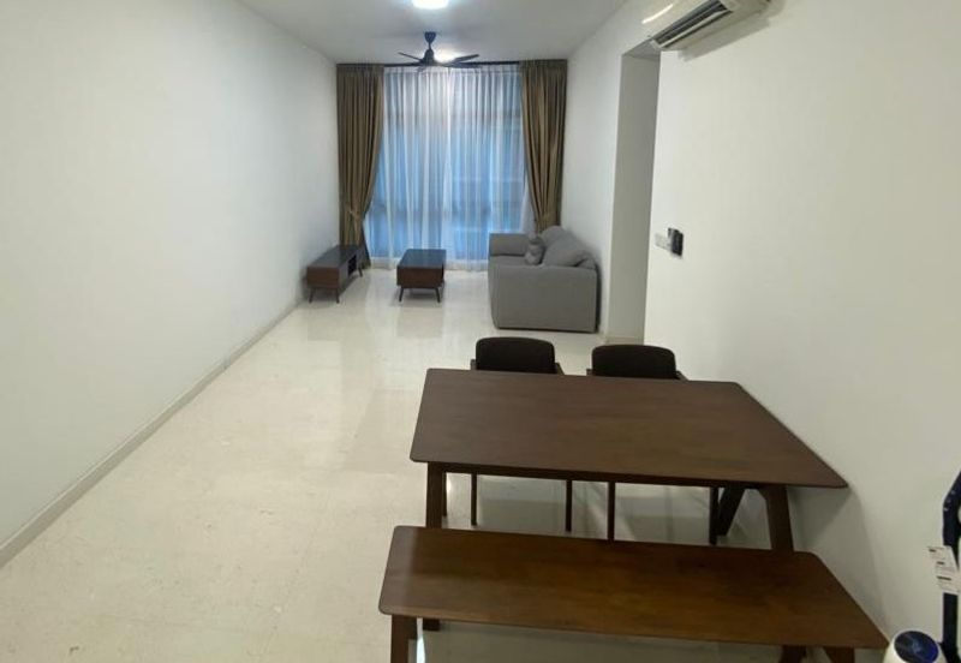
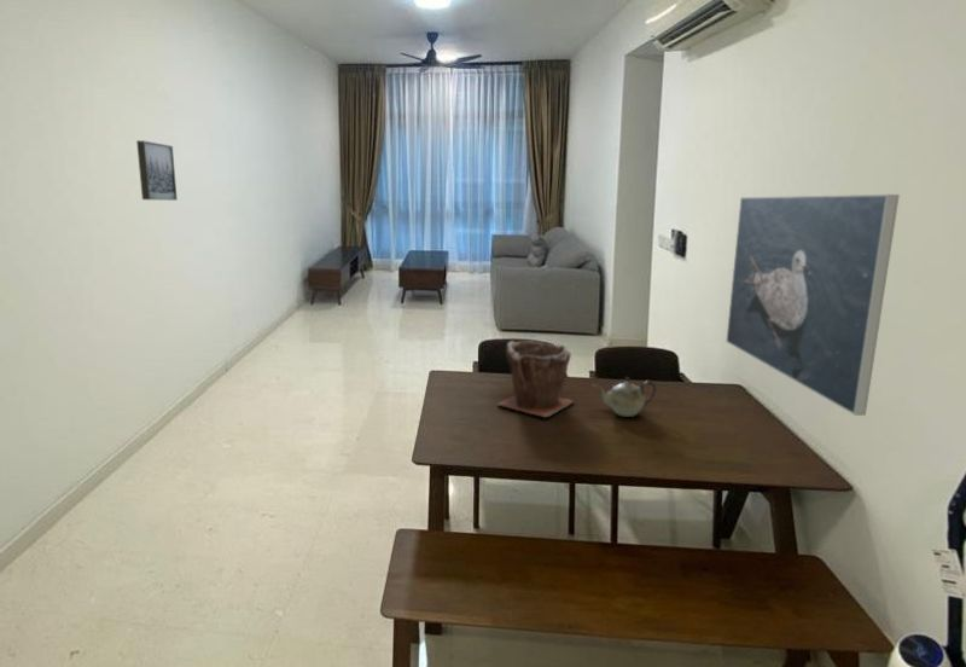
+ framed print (791, 285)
+ teapot (623, 394)
+ plant pot (536, 375)
+ wall art (157, 172)
